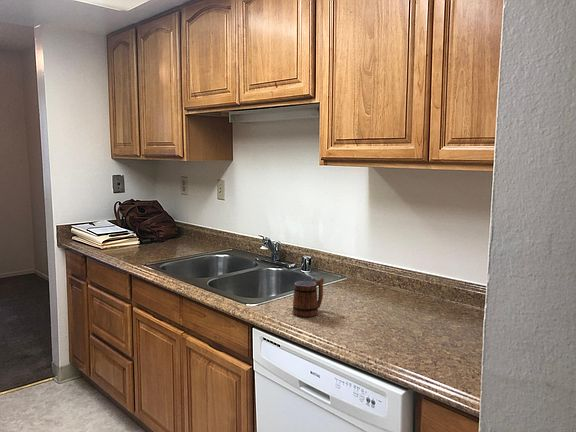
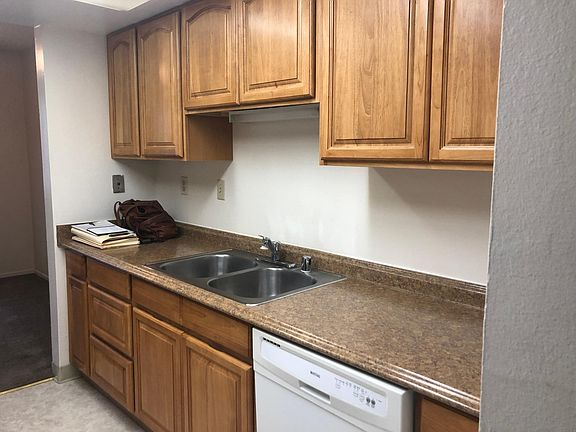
- mug (309, 296)
